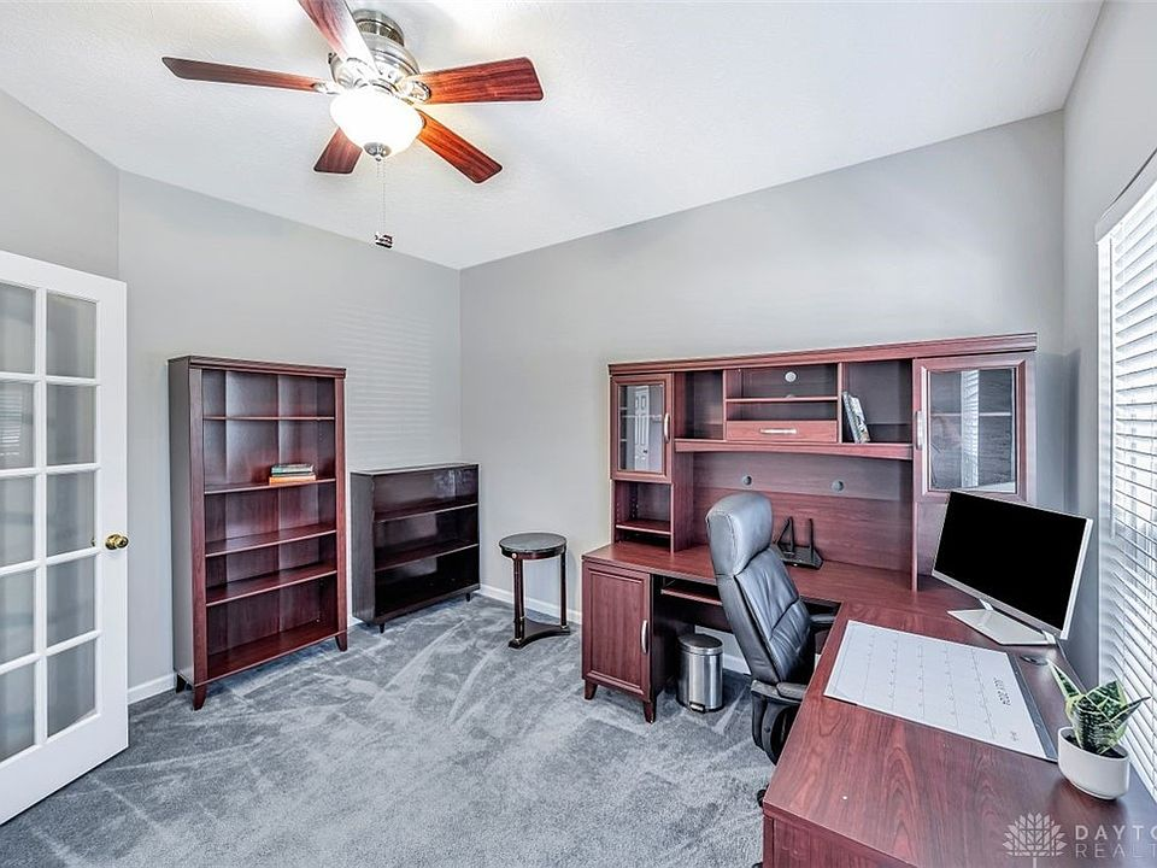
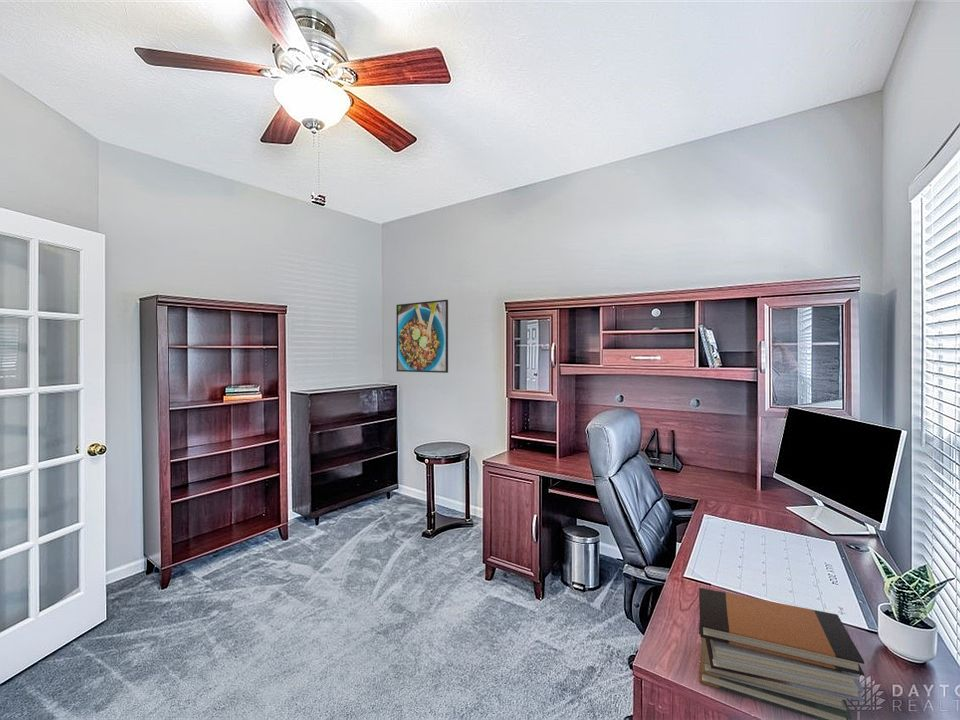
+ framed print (421, 337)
+ book stack (770, 650)
